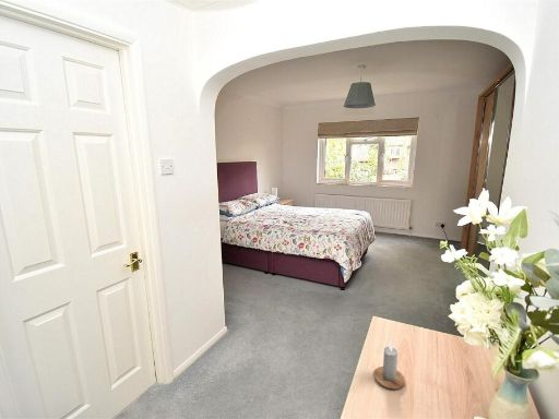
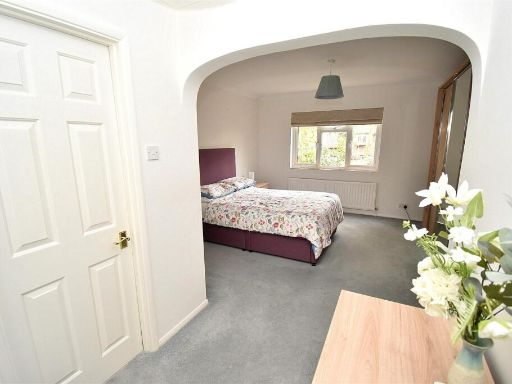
- candle (390, 358)
